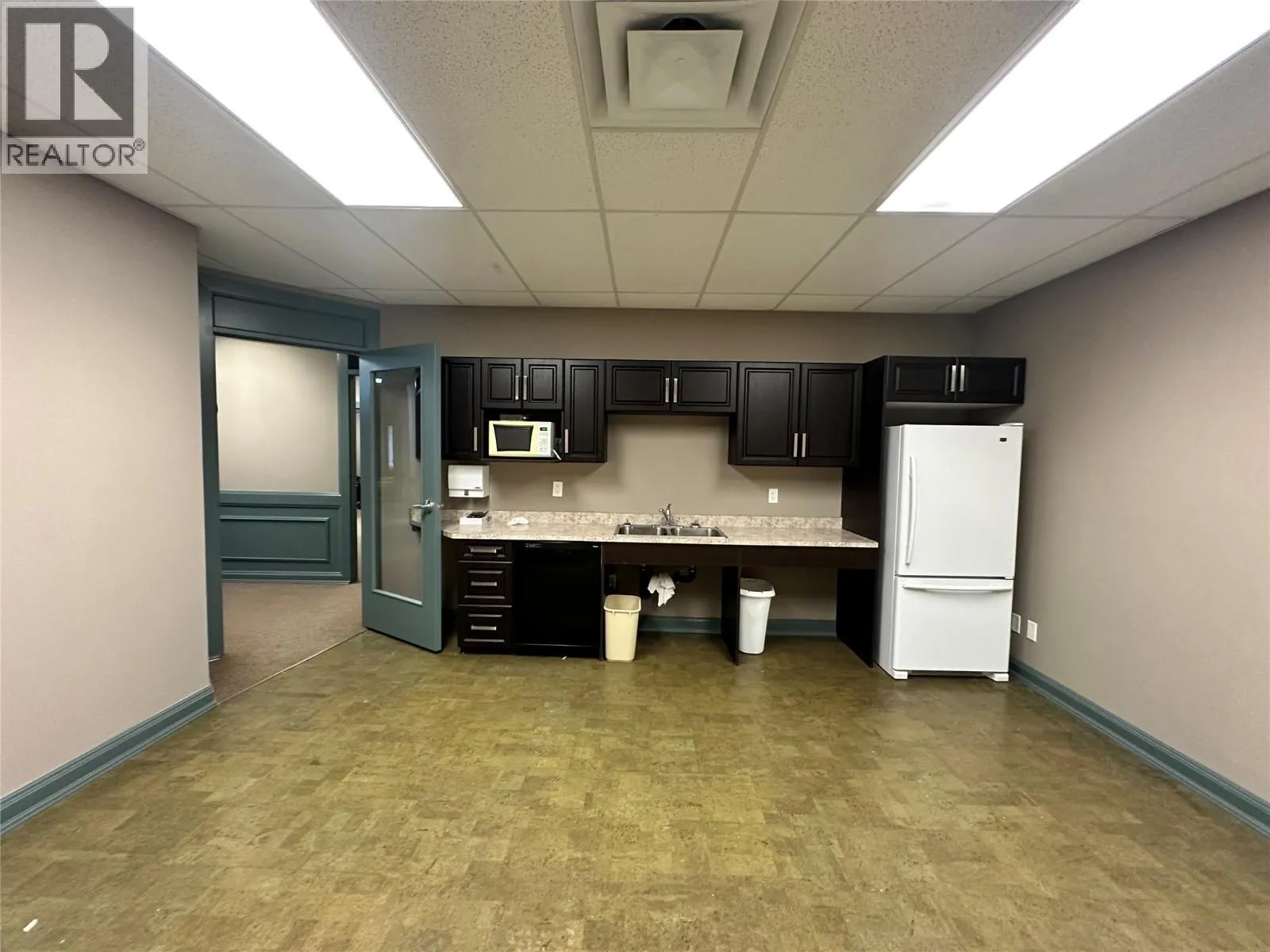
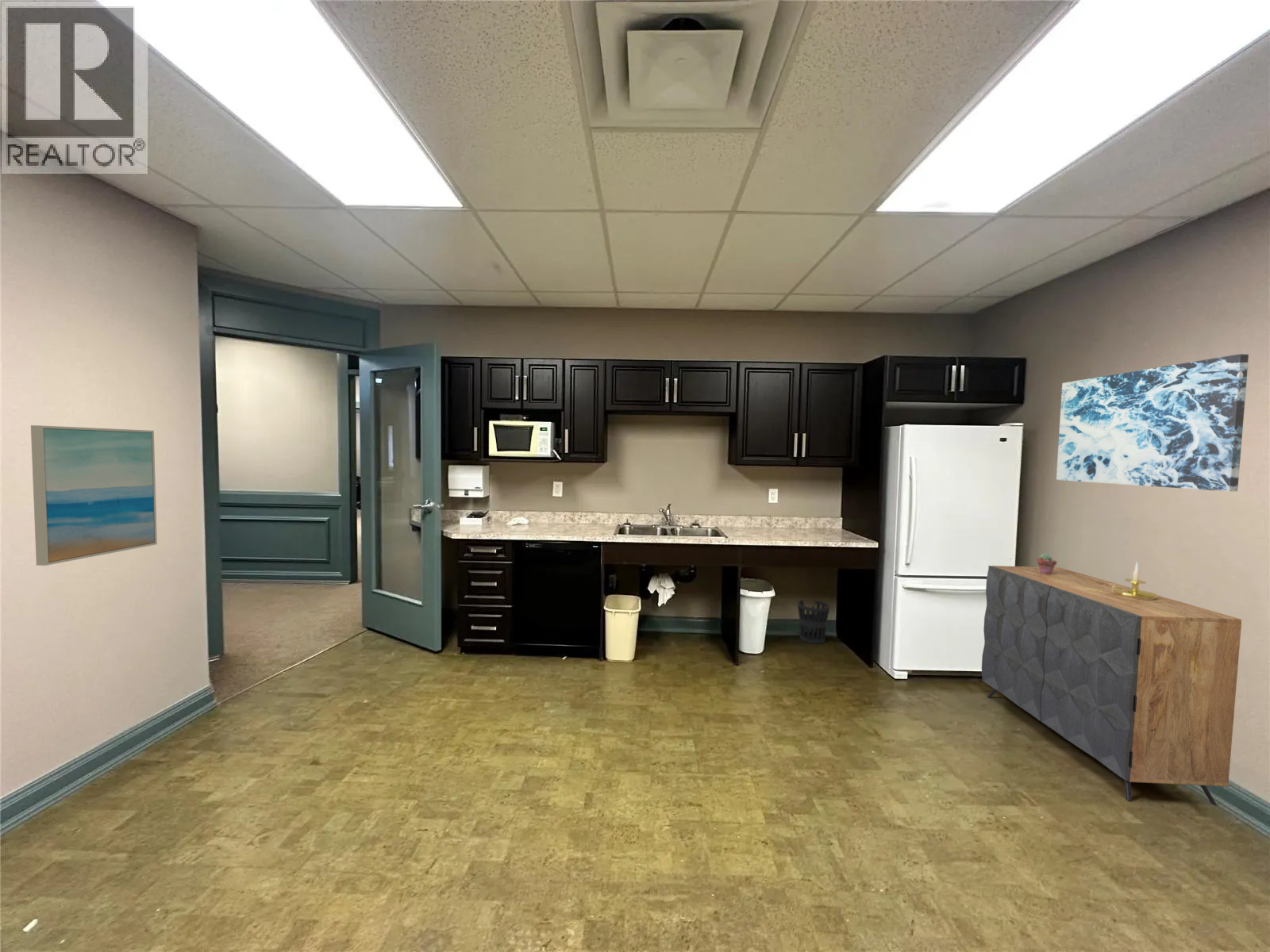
+ candle holder (1133, 578)
+ dresser (1085, 665)
+ wall art (1135, 428)
+ wastebasket (813, 621)
+ potted succulent (1046, 563)
+ wall art (101, 491)
